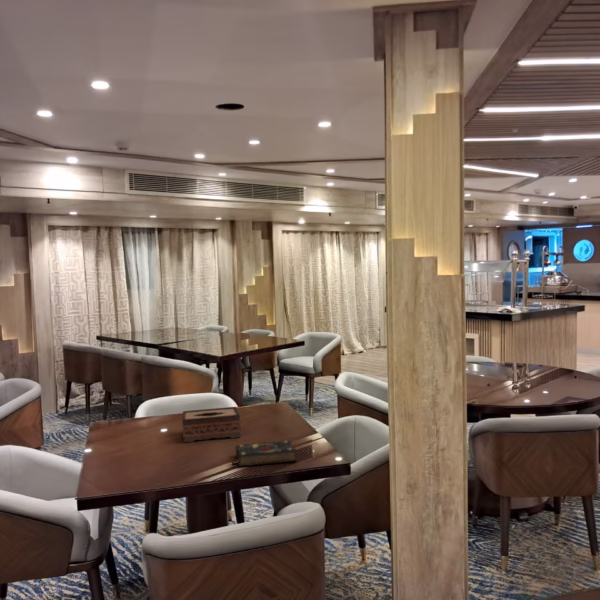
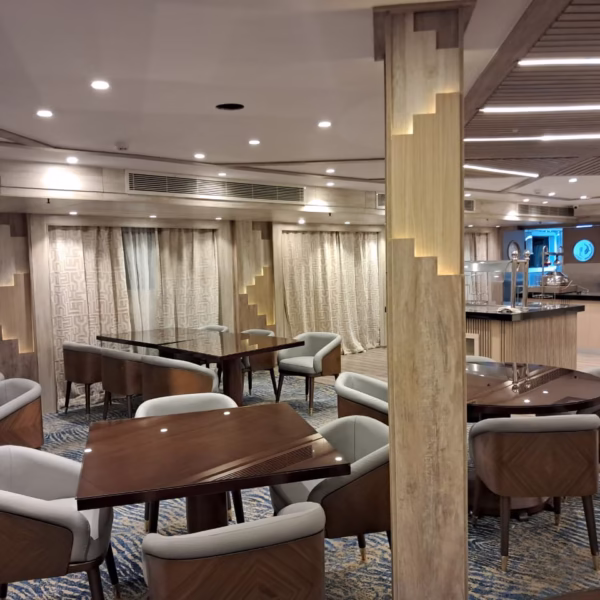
- book (262, 452)
- tissue box (210, 423)
